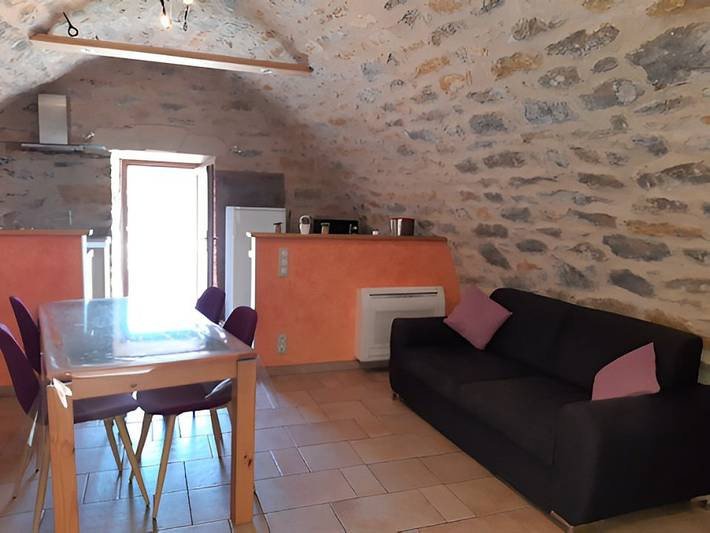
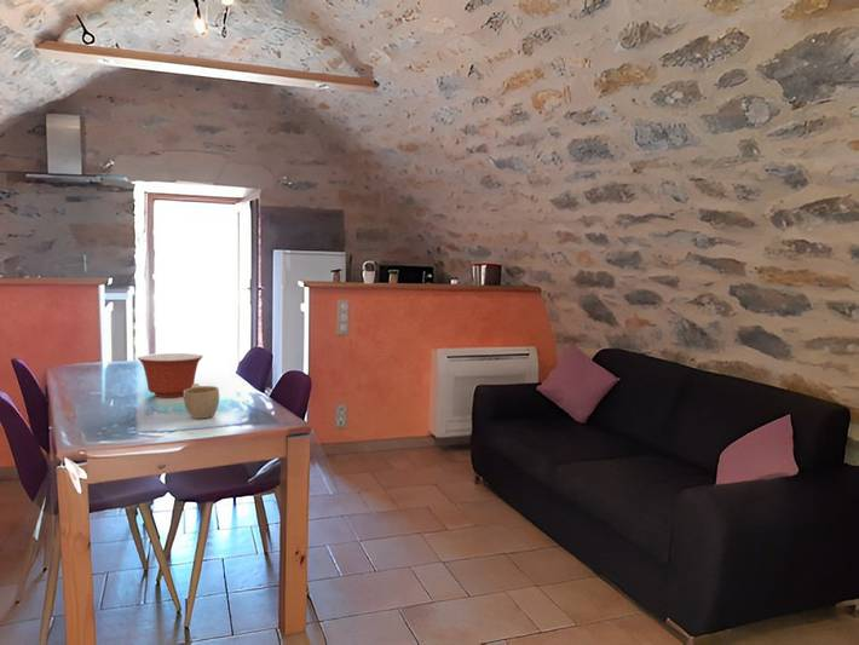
+ mixing bowl (171, 375)
+ cup (201, 401)
